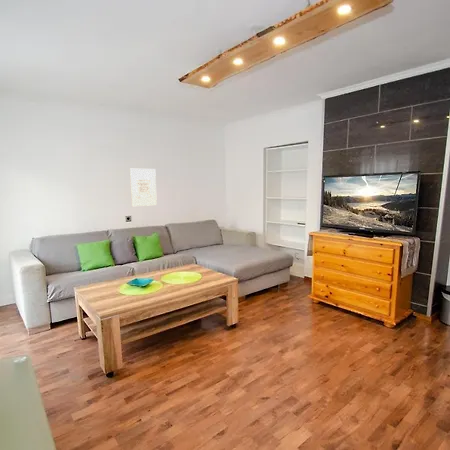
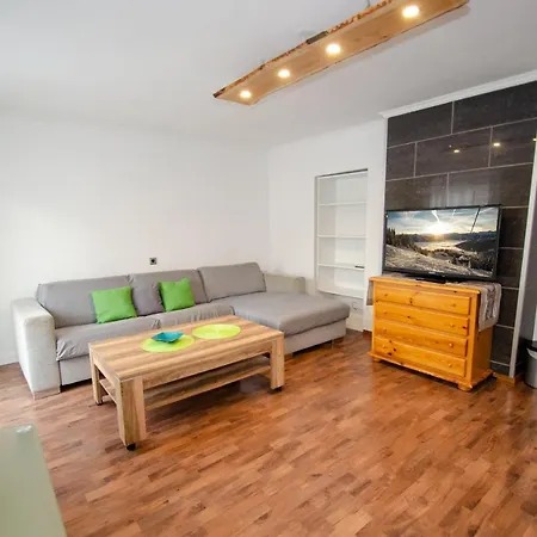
- wall art (143, 187)
